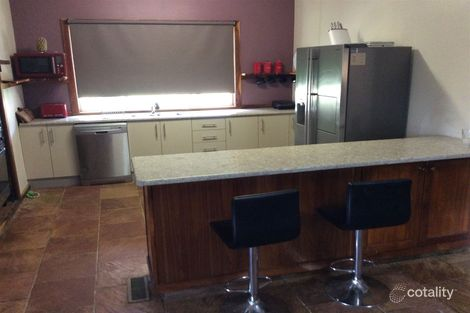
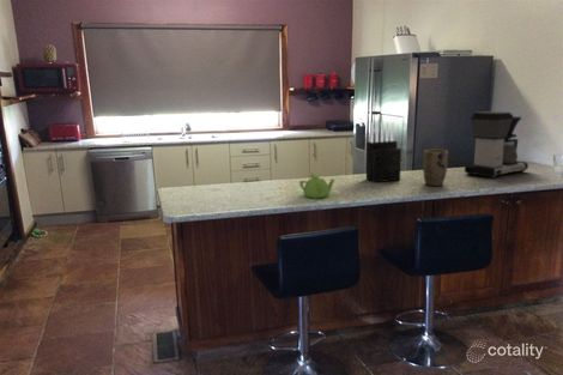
+ coffee maker (498, 143)
+ plant pot (435, 167)
+ teapot (316, 186)
+ knife block (385, 151)
